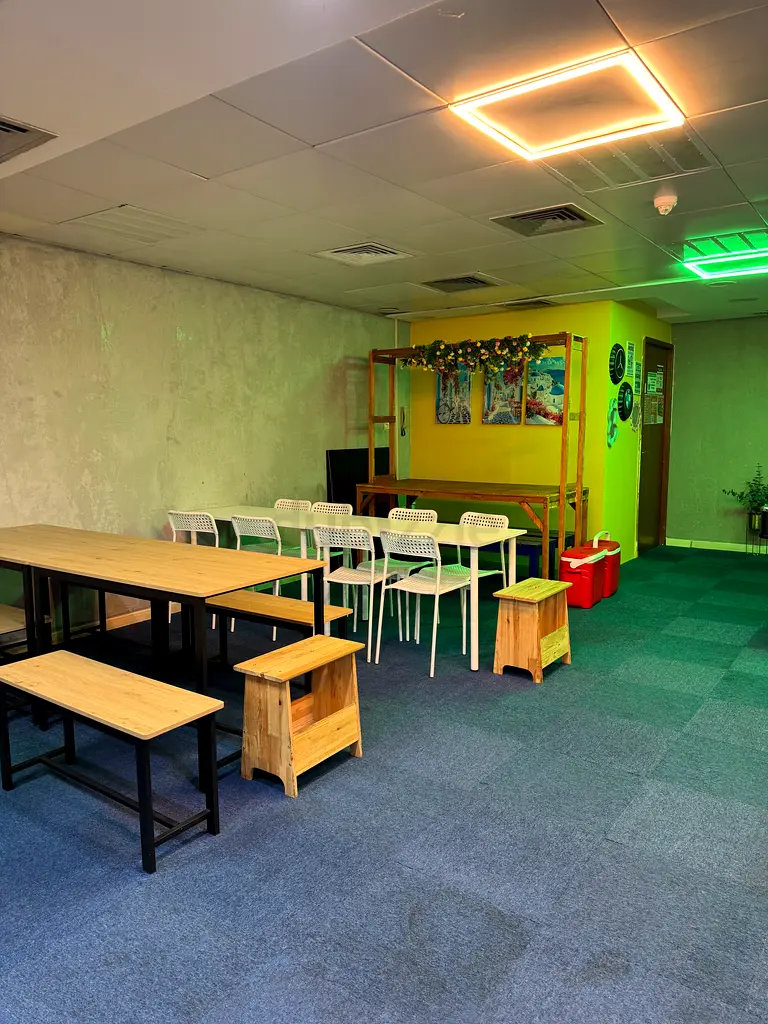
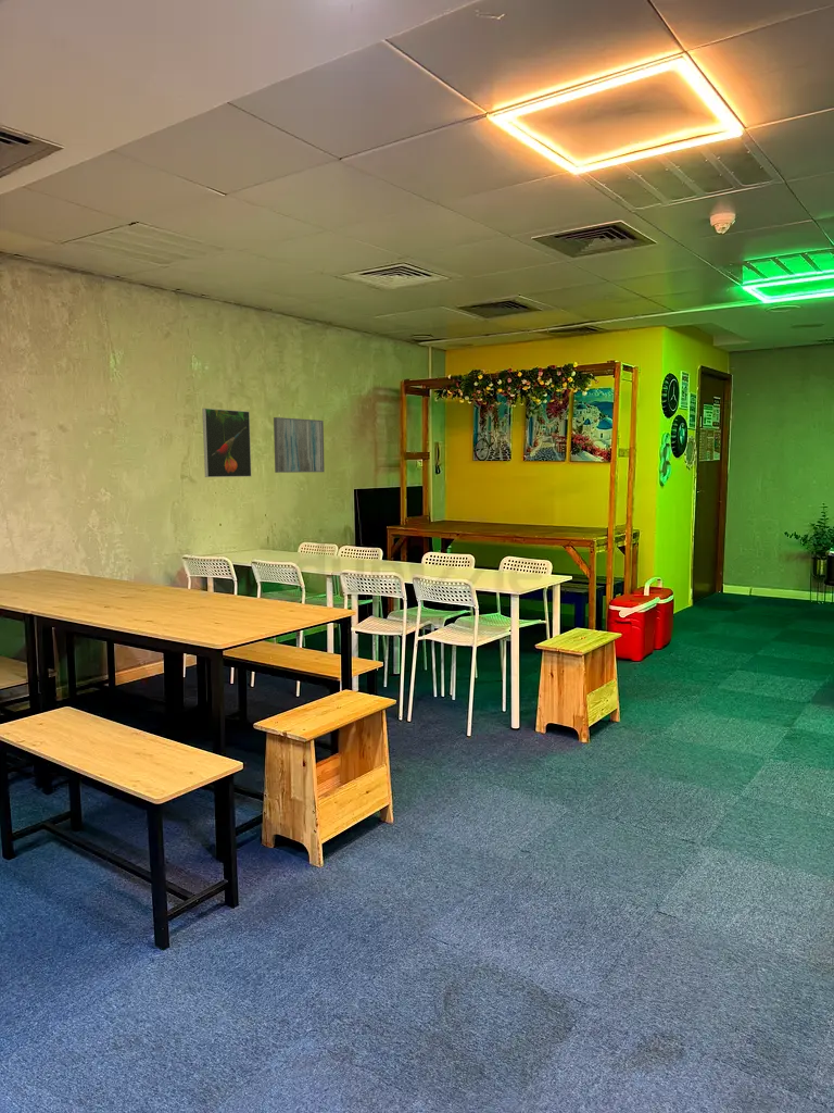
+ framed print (227, 443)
+ wall art (300, 446)
